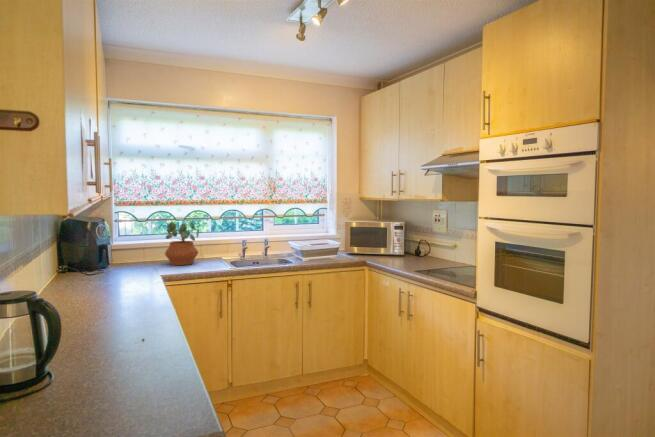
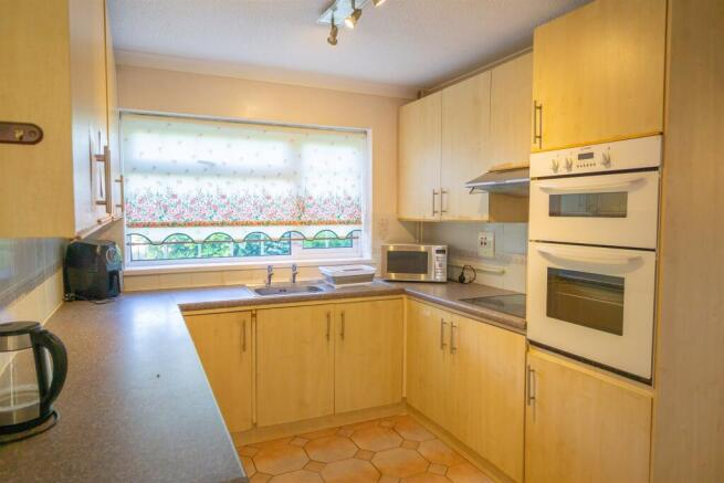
- potted plant (182, 242)
